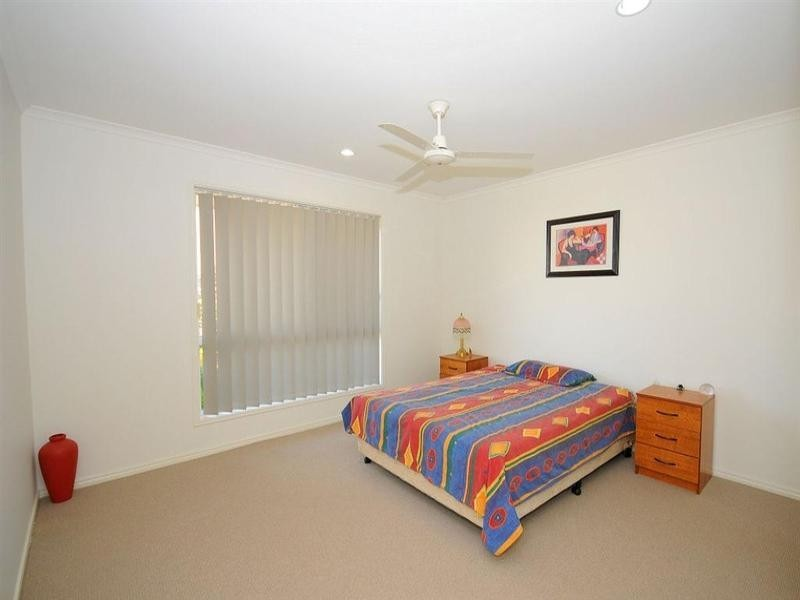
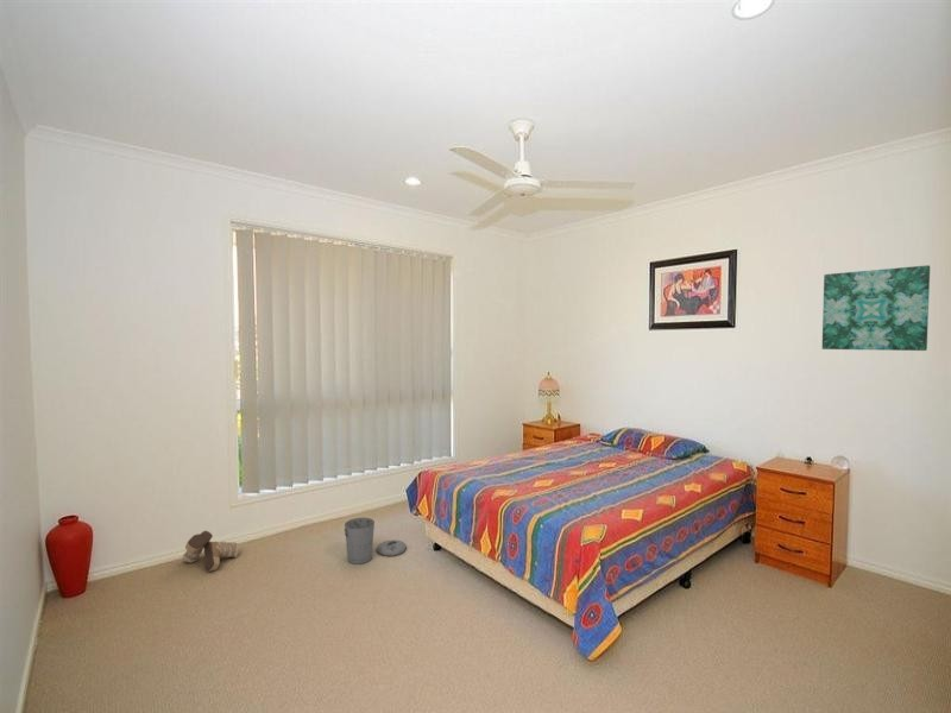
+ trash can (372, 536)
+ wall art (873, 310)
+ boots (212, 547)
